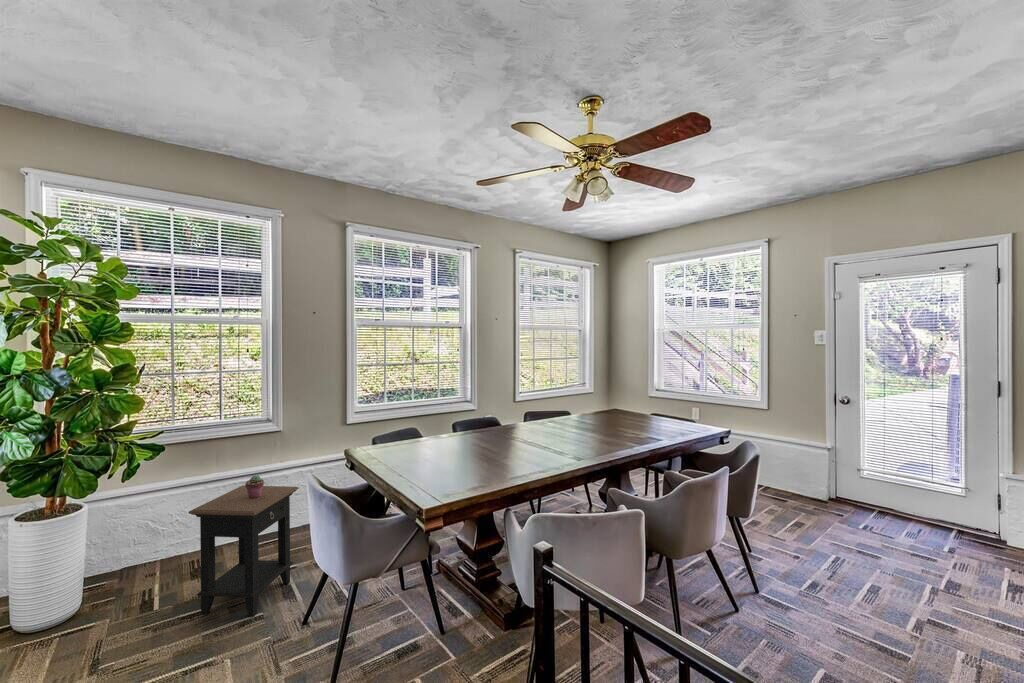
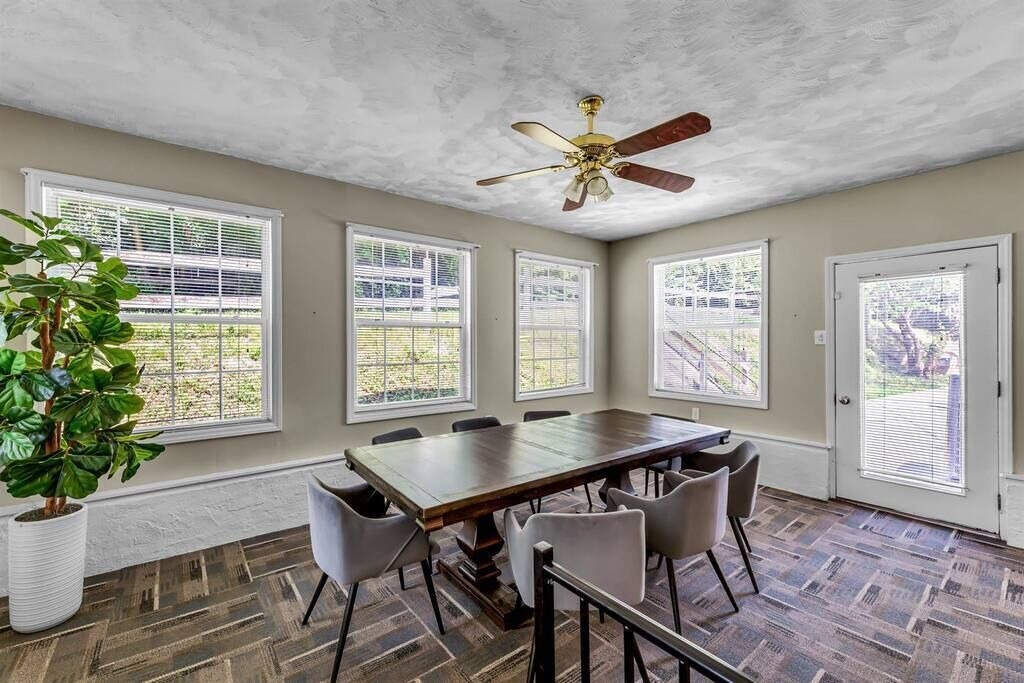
- side table (248, 547)
- potted succulent (254, 485)
